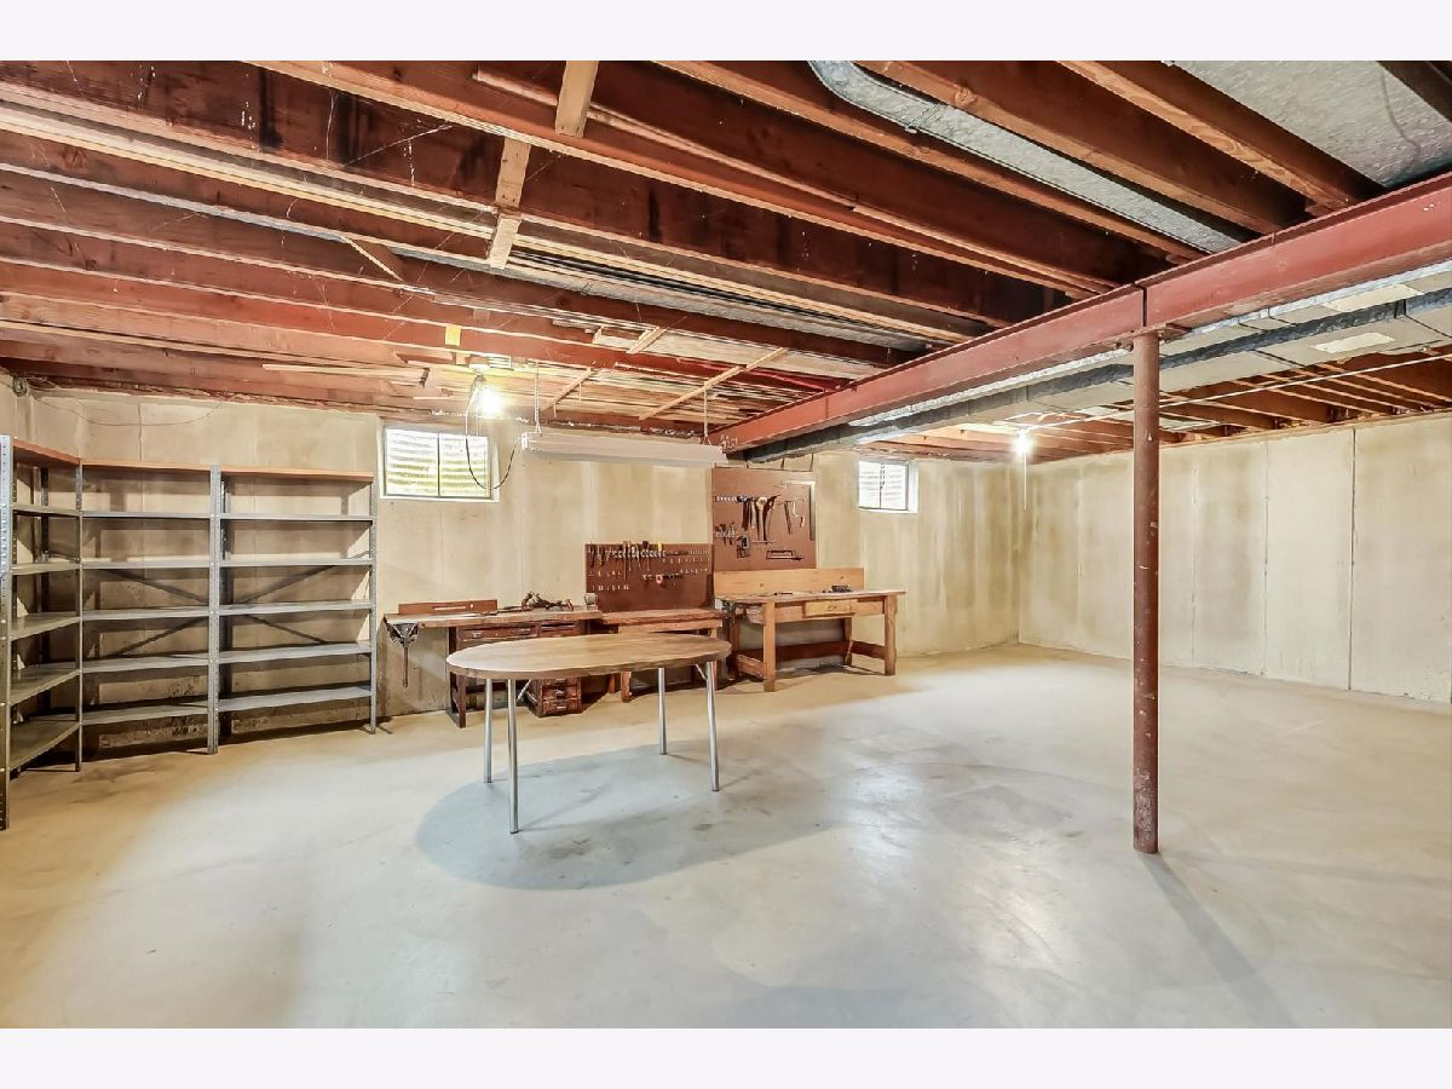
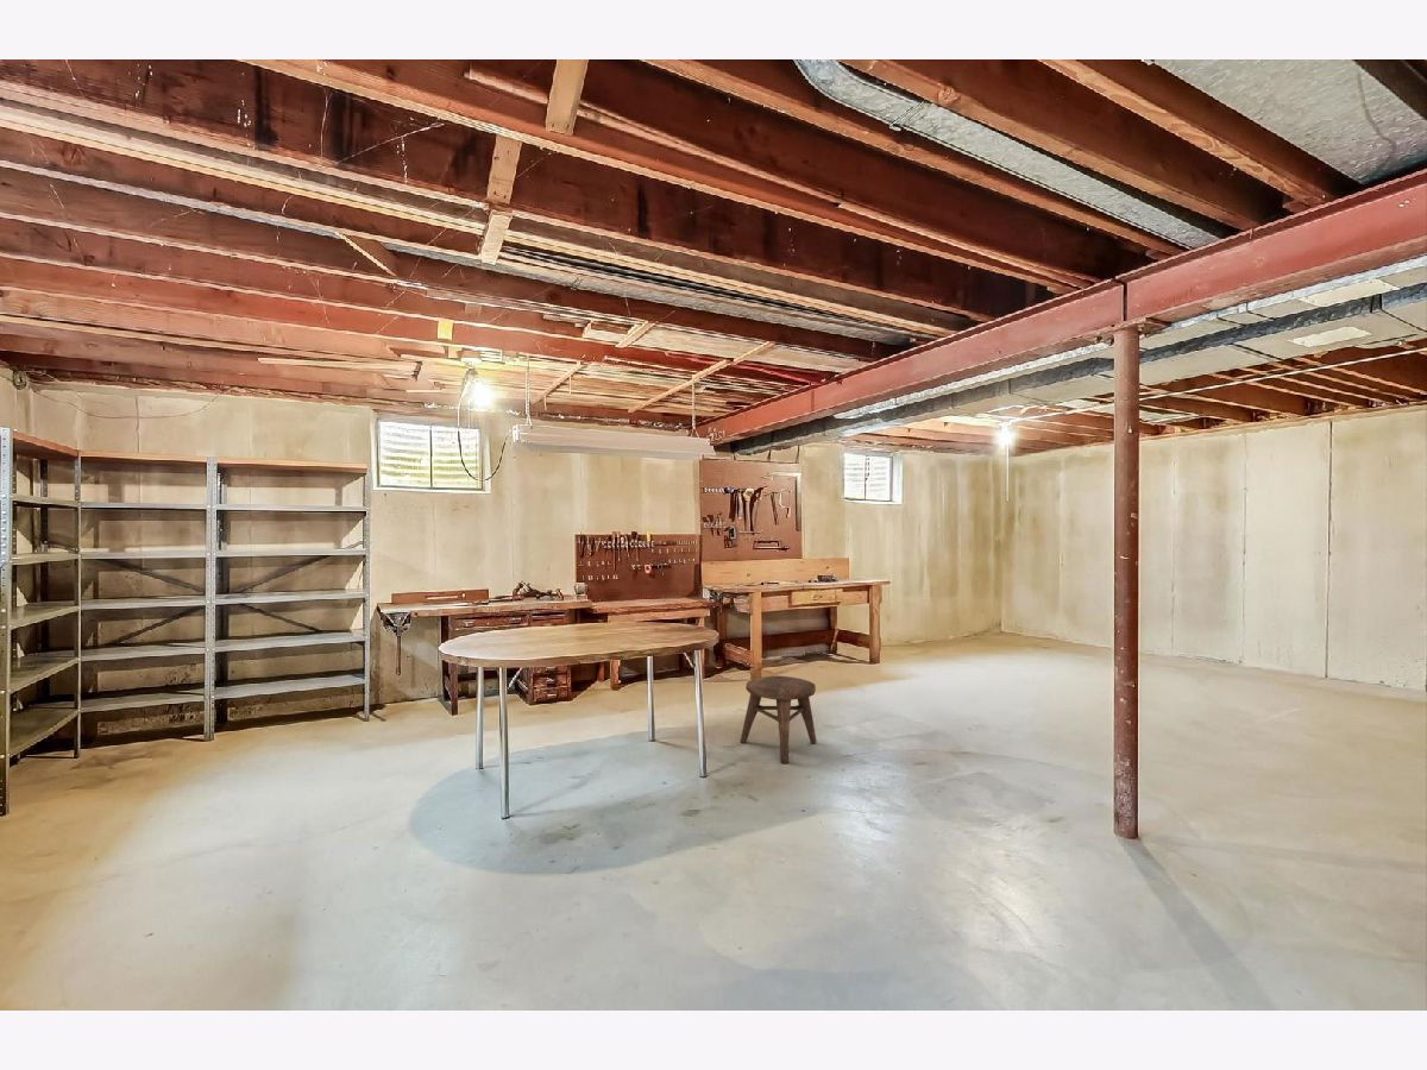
+ stool (780, 716)
